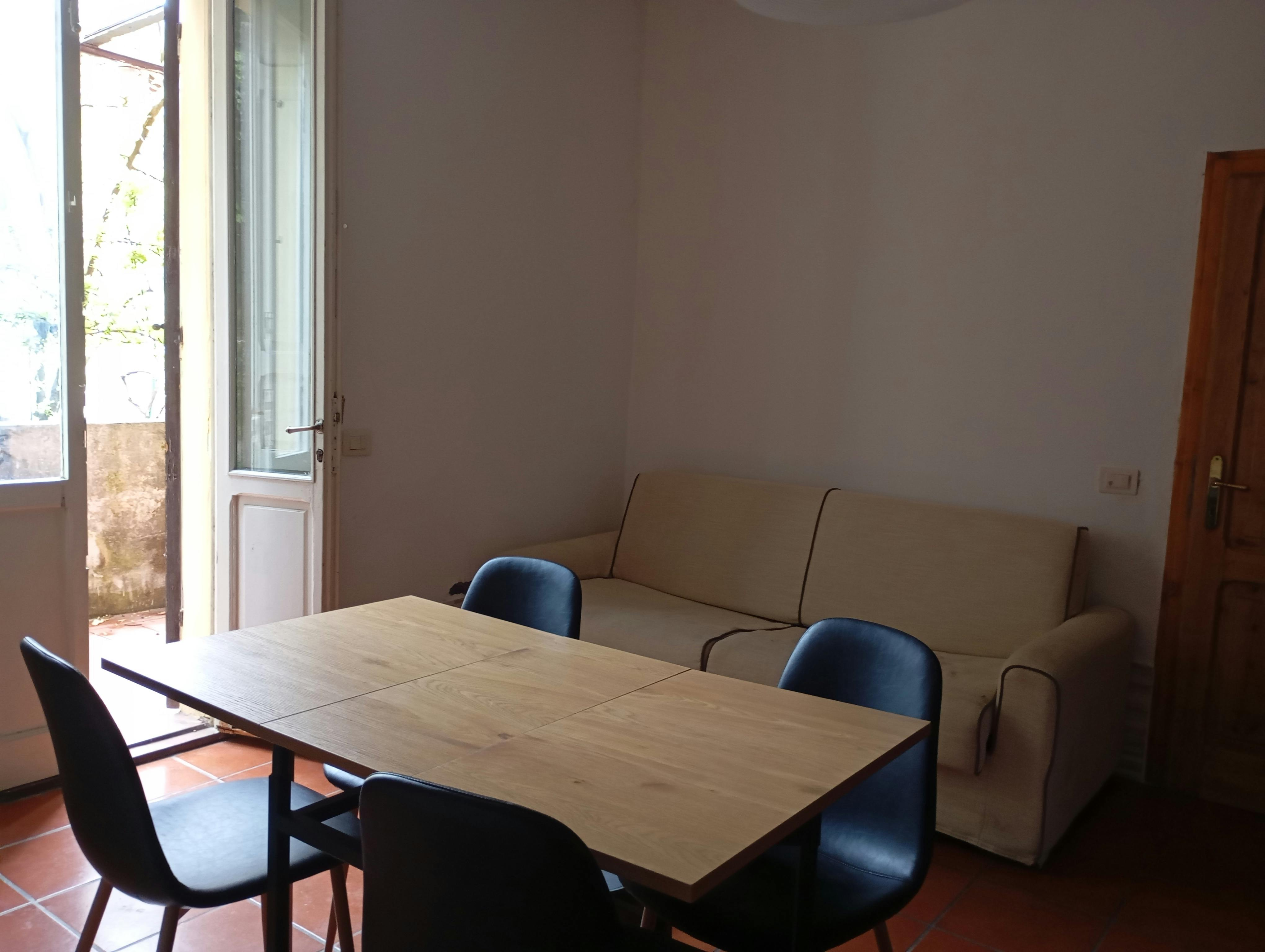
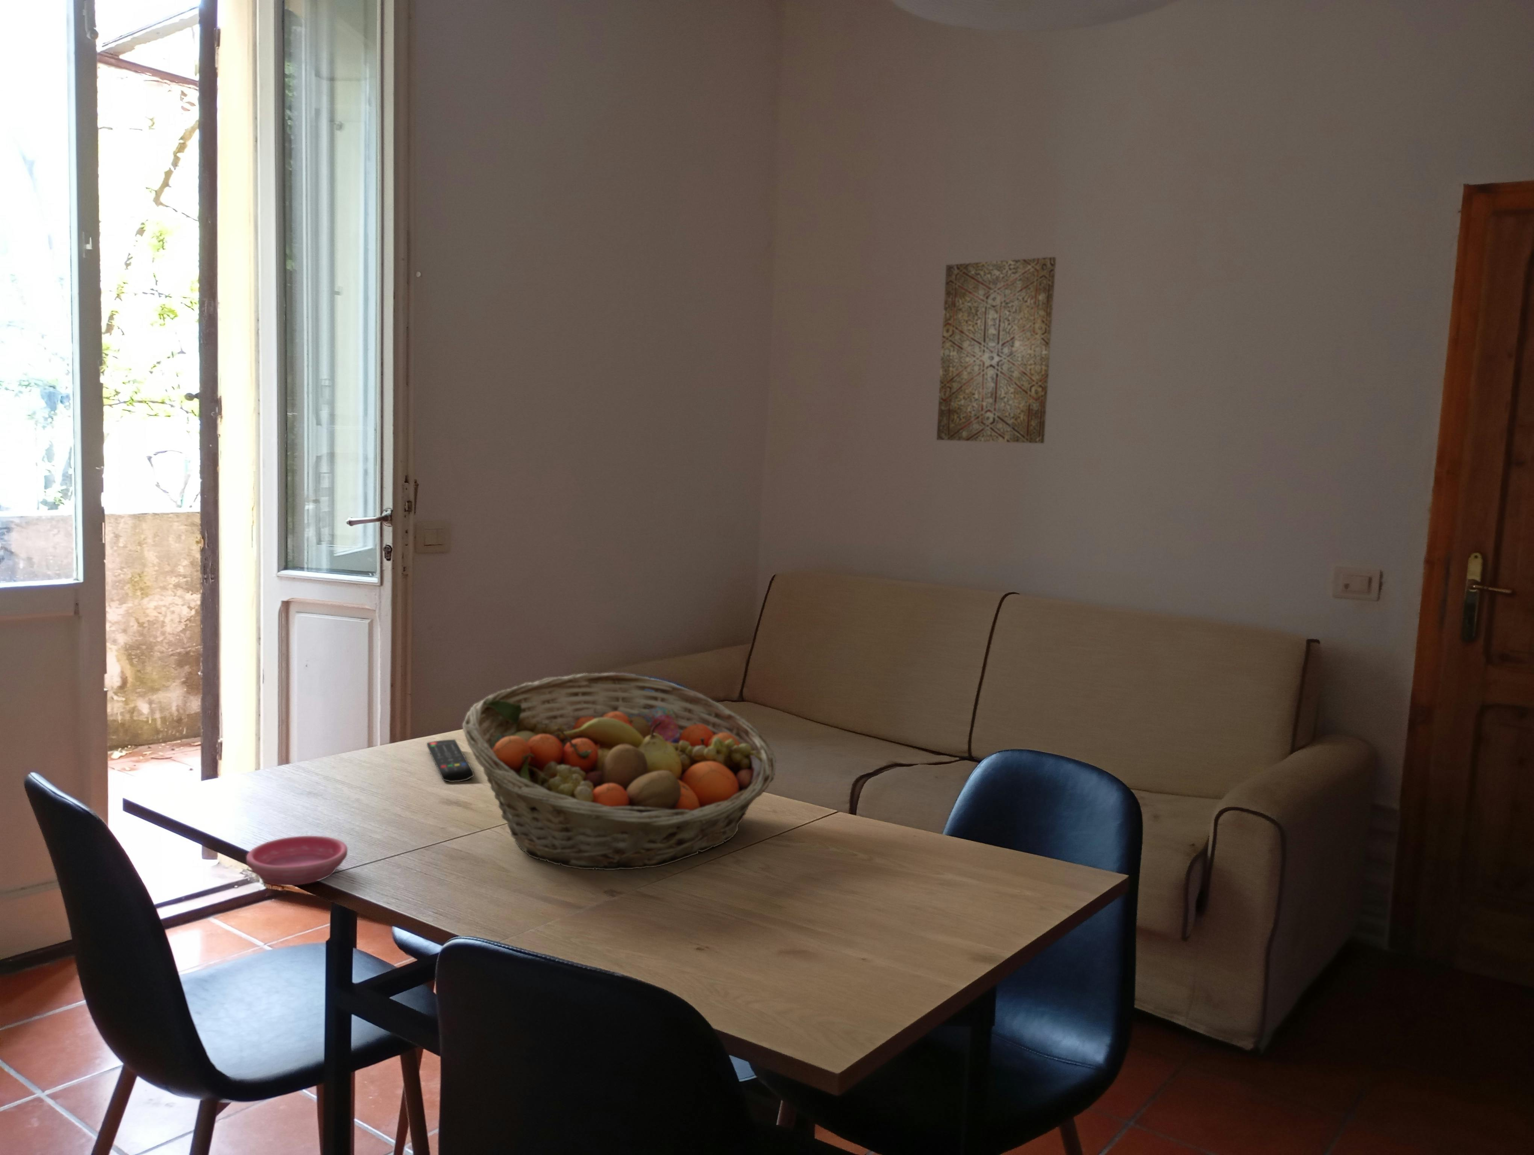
+ wall art (994, 352)
+ fruit basket (625, 764)
+ remote control (449, 759)
+ saucer (298, 861)
